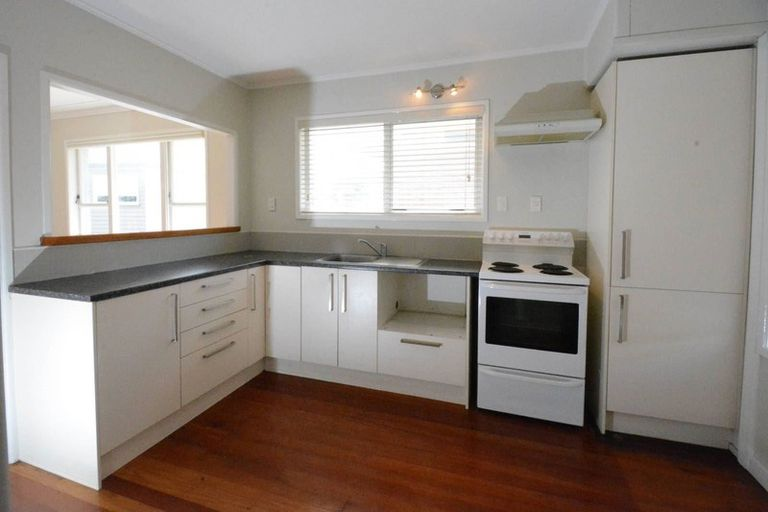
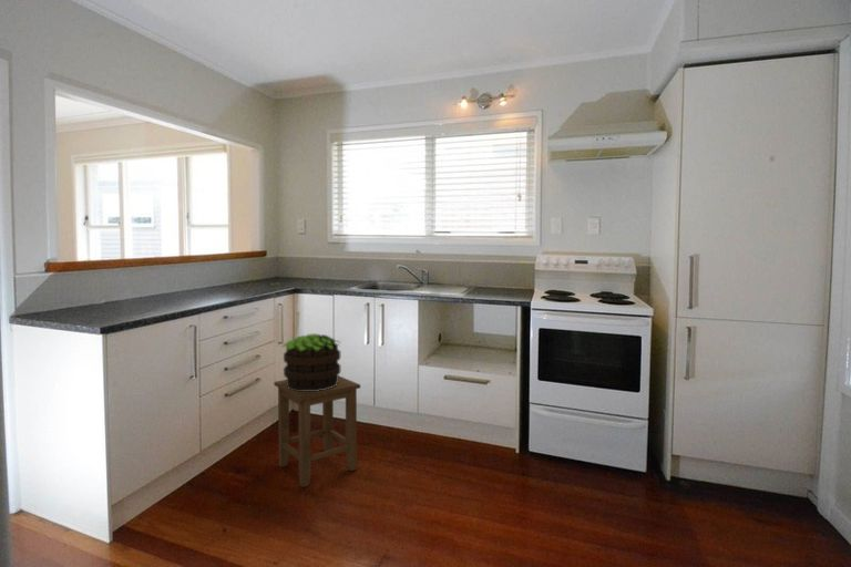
+ potted plant (312, 359)
+ stool (319, 430)
